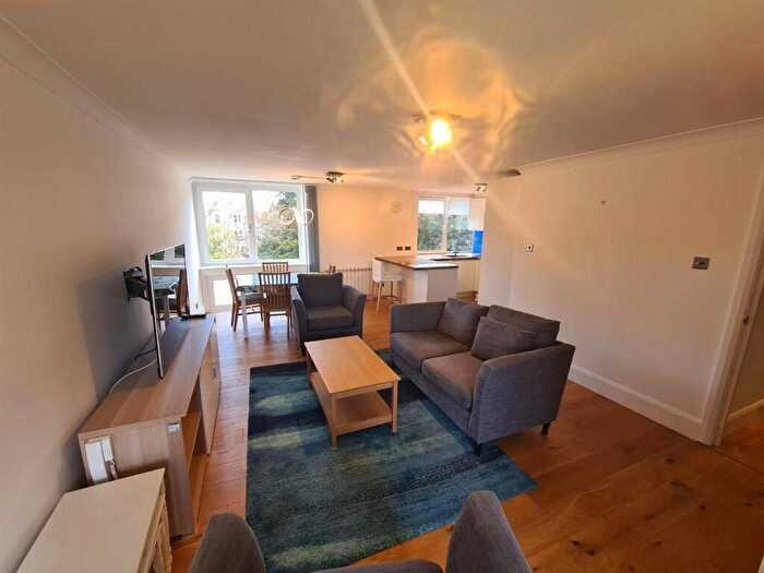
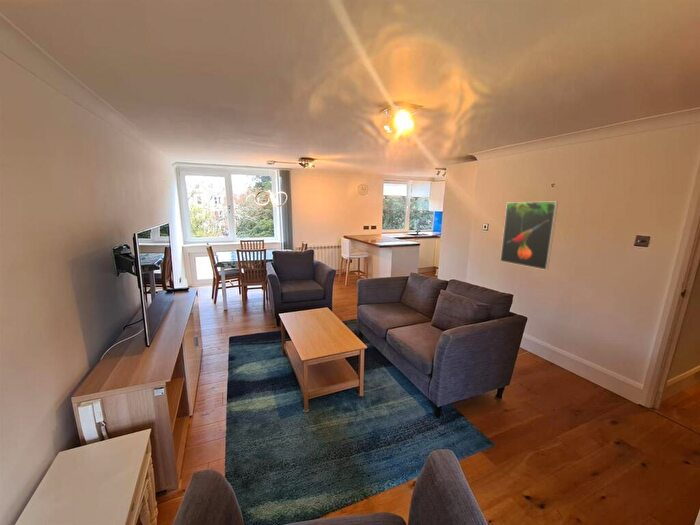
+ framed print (526, 234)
